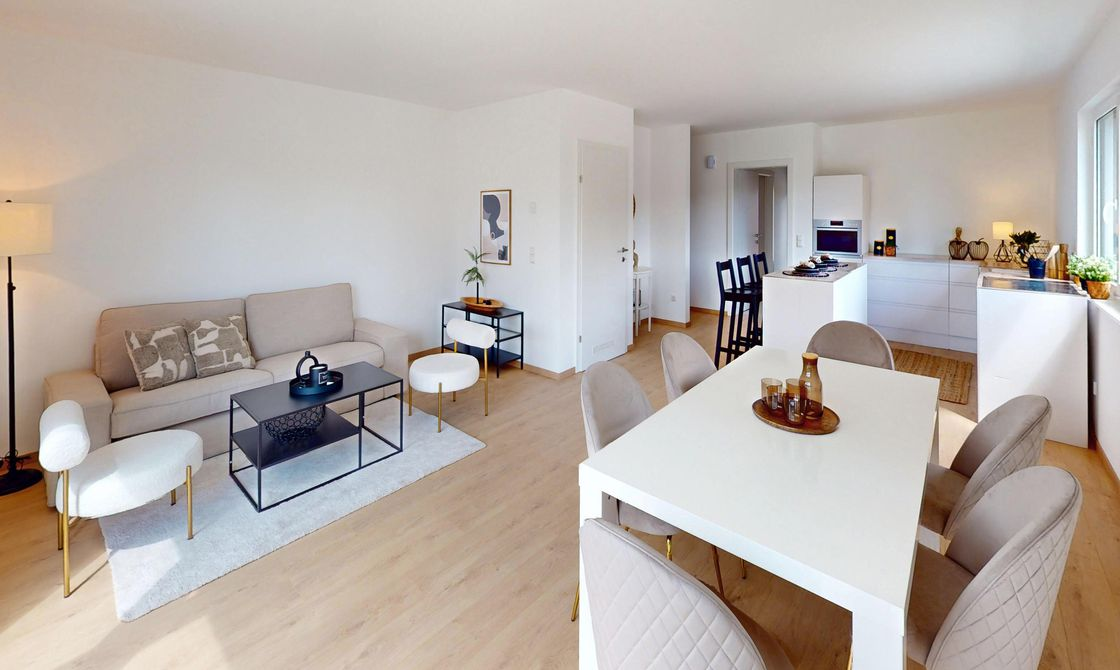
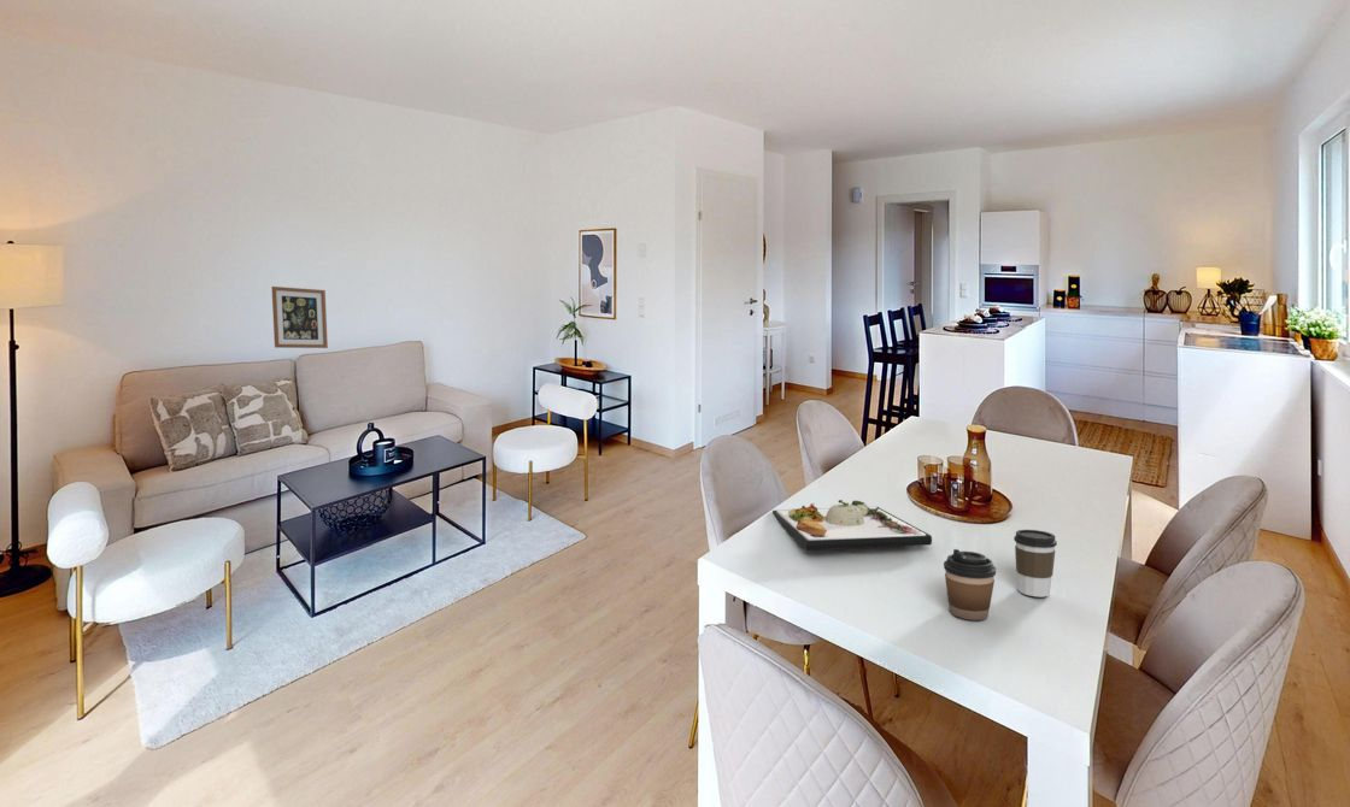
+ coffee cup (1034, 562)
+ wall art (300, 318)
+ coffee cup (969, 582)
+ dinner plate (845, 517)
